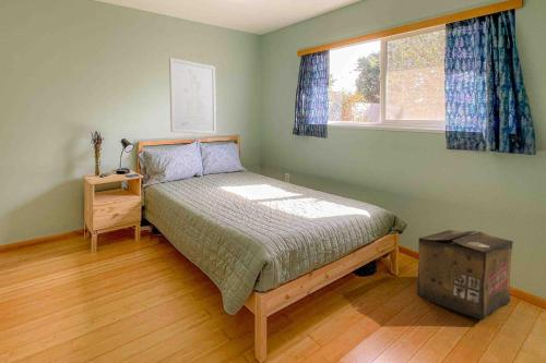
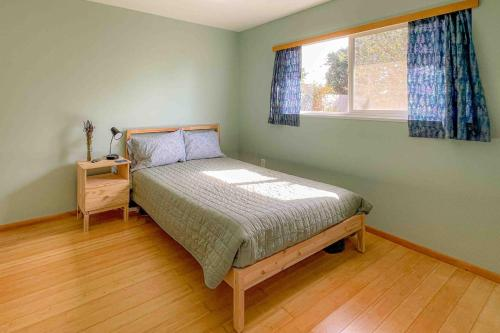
- wall art (193, 98)
- cardboard box (463, 267)
